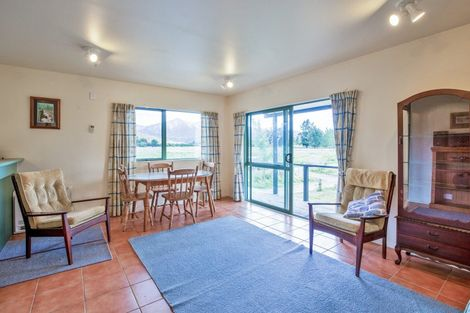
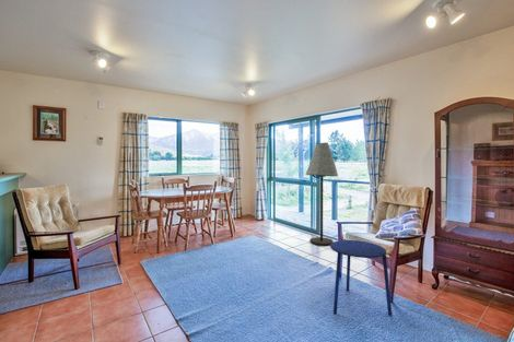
+ side table (349, 275)
+ floor lamp (322, 191)
